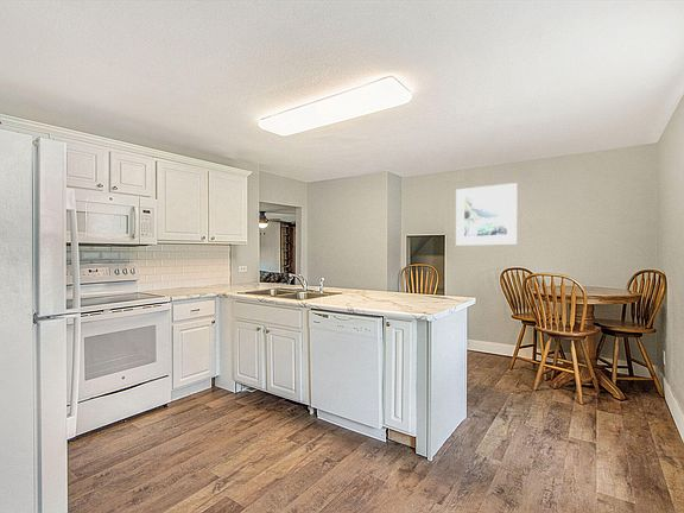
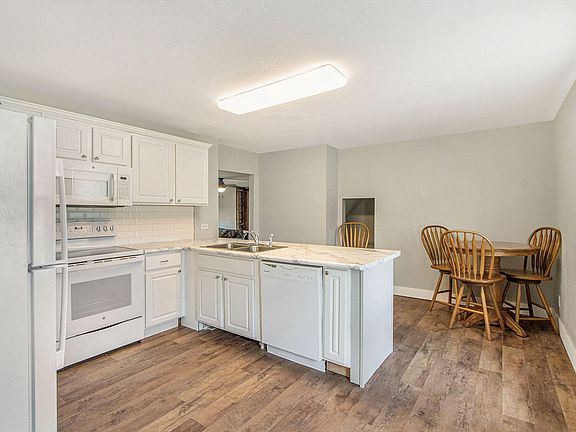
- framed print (484, 215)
